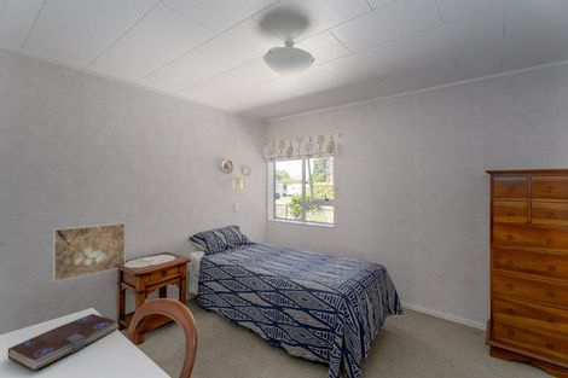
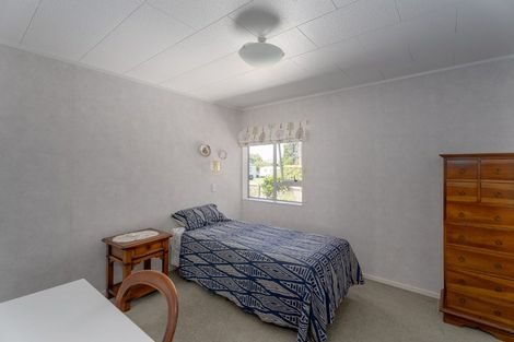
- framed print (92, 249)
- book (68, 337)
